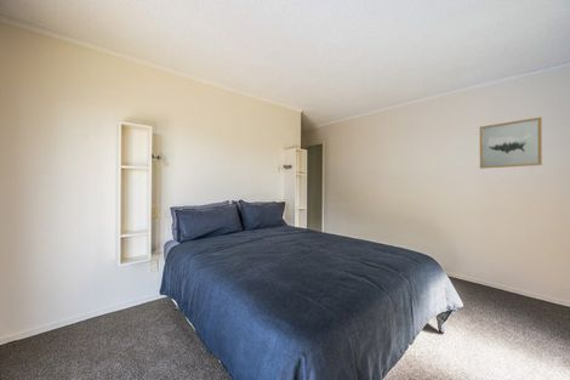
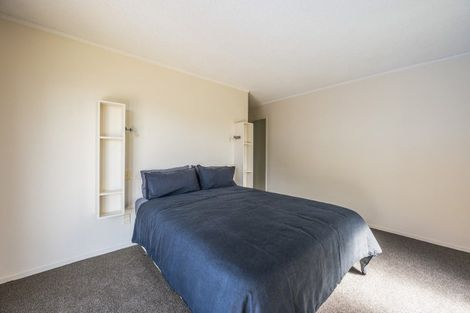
- wall art (508, 144)
